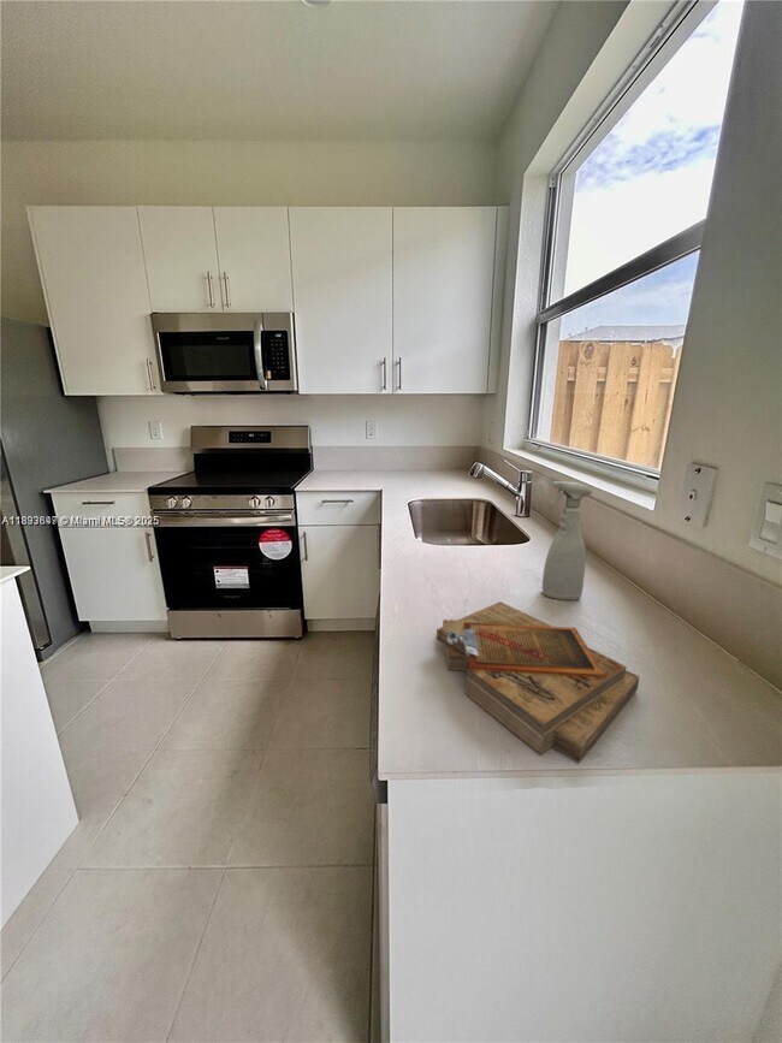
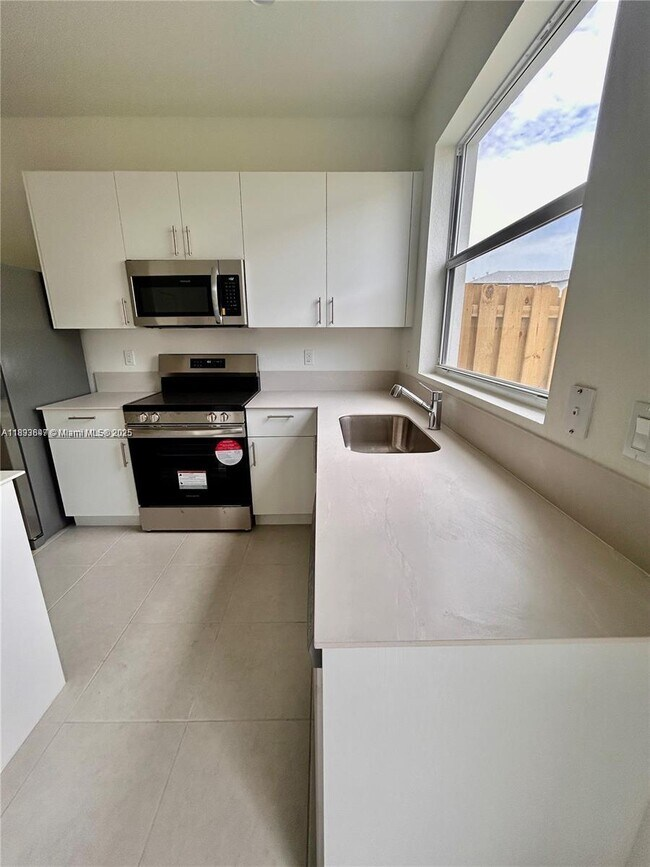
- clipboard (533, 659)
- spray bottle (568, 540)
